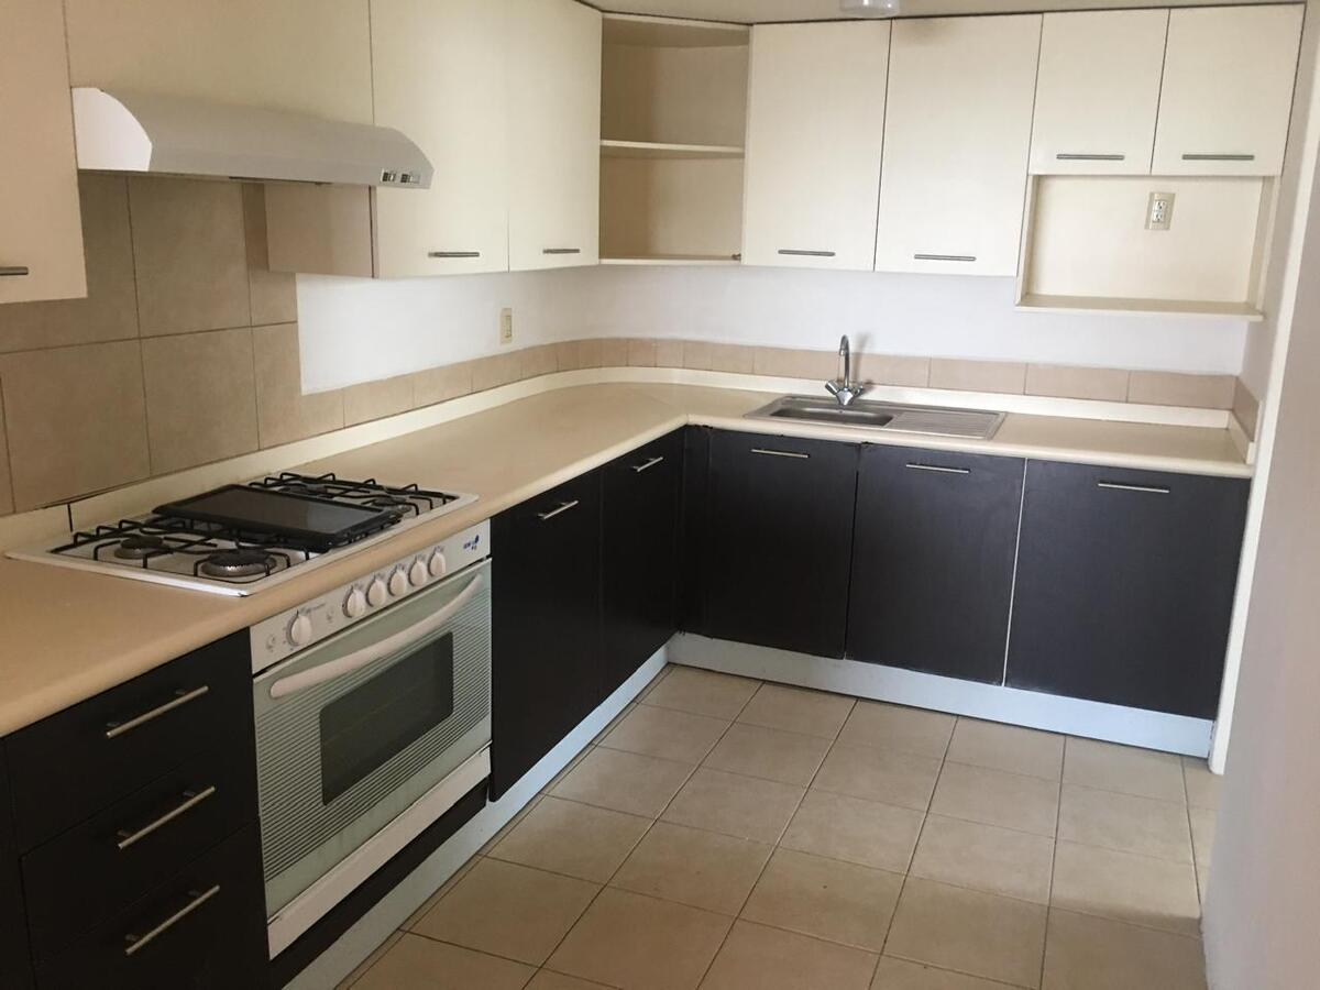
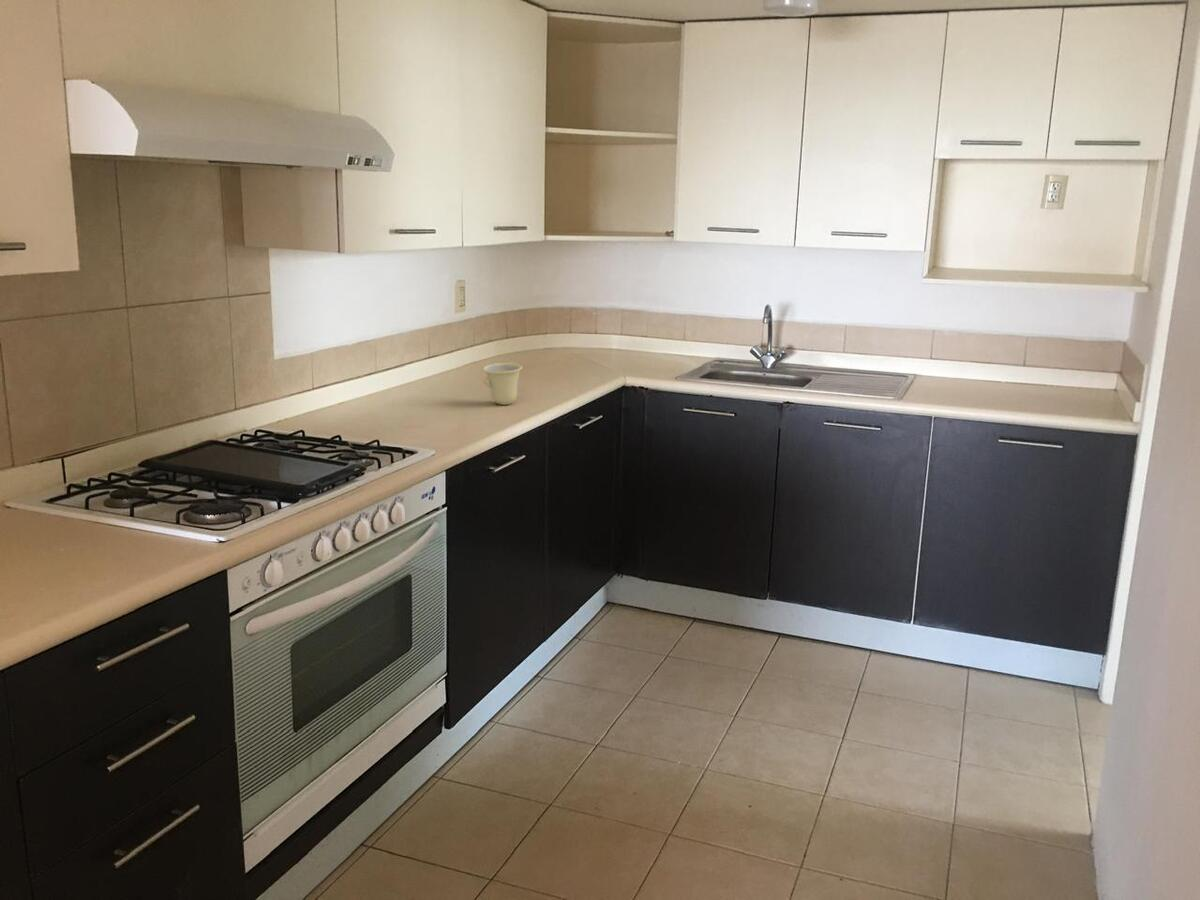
+ cup (502, 384)
